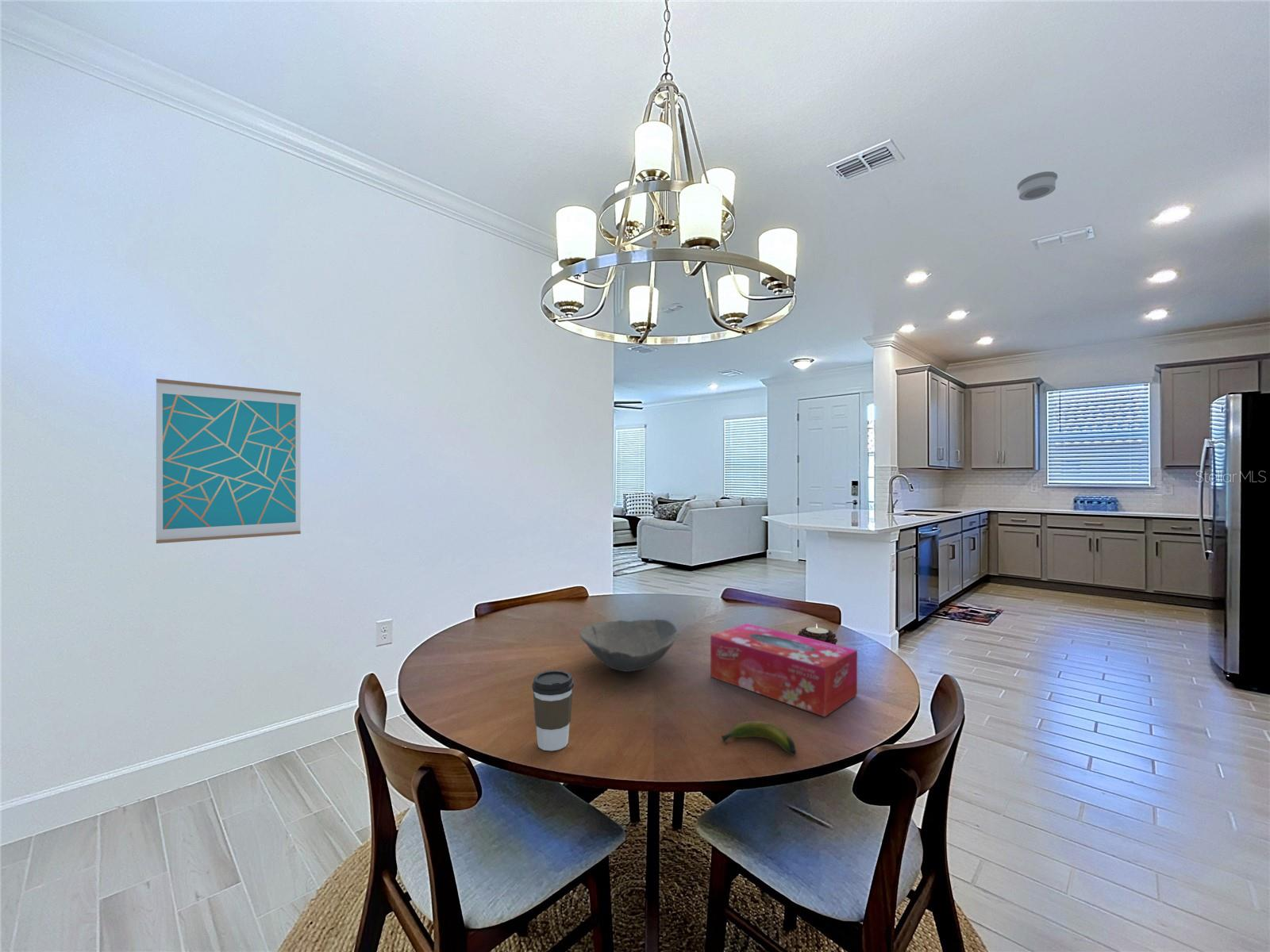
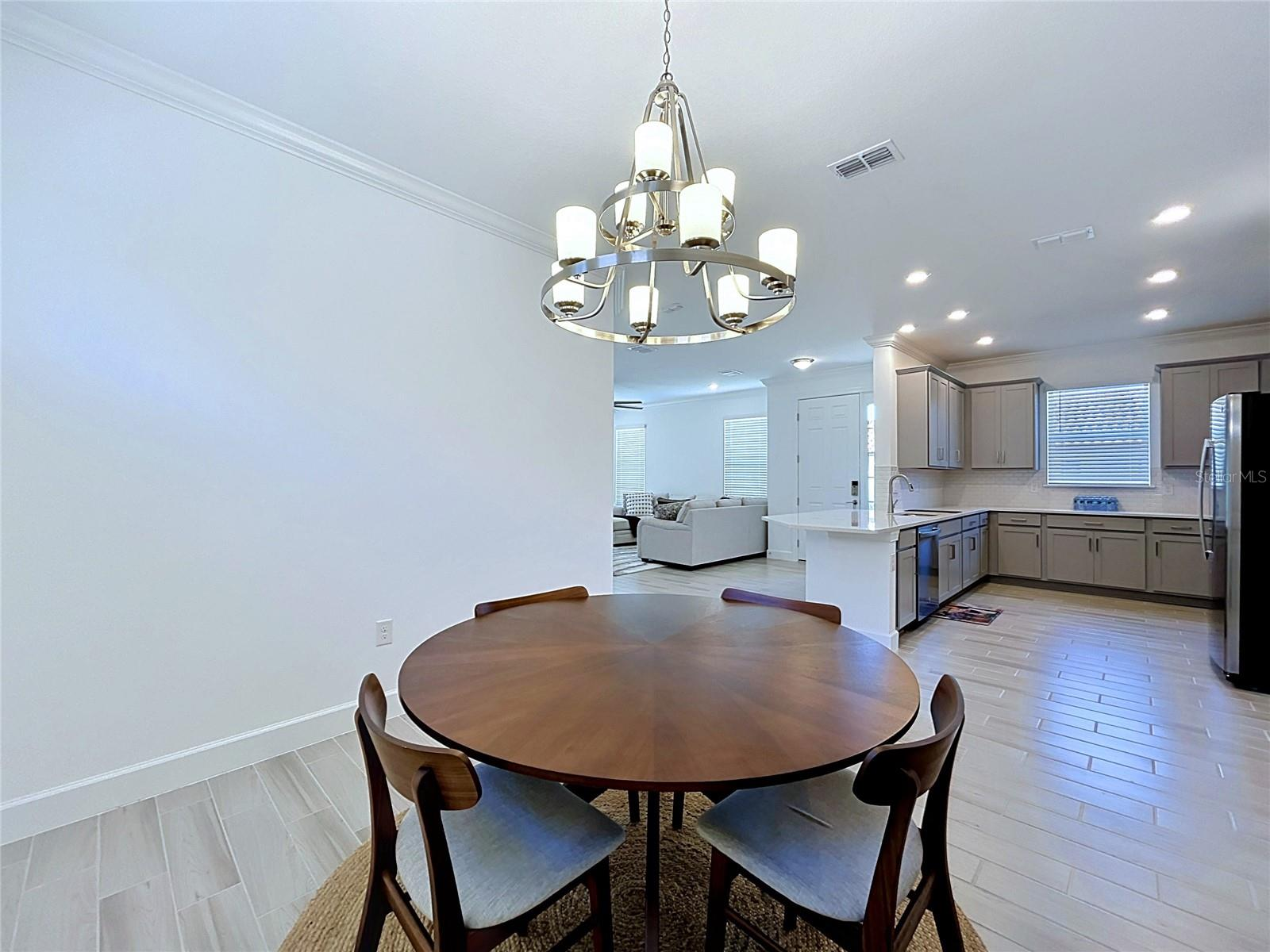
- smoke detector (1037, 184)
- bowl (628, 647)
- banana (756, 735)
- tissue box (780, 663)
- coffee cup (552, 710)
- wall art (233, 462)
- candle (817, 639)
